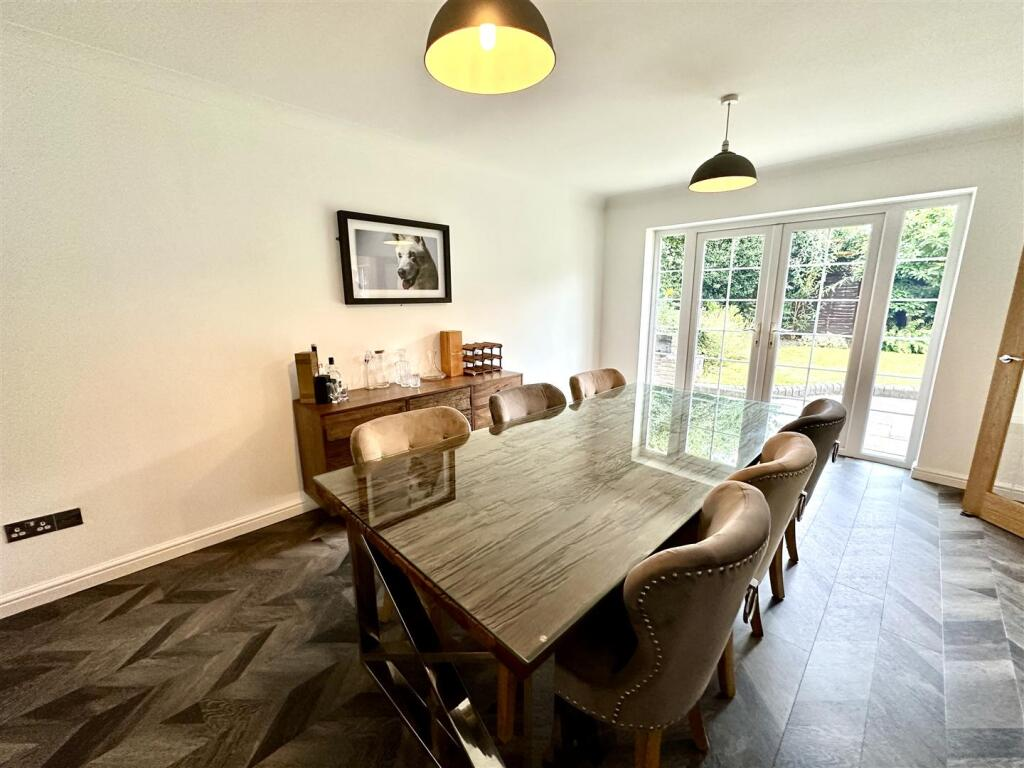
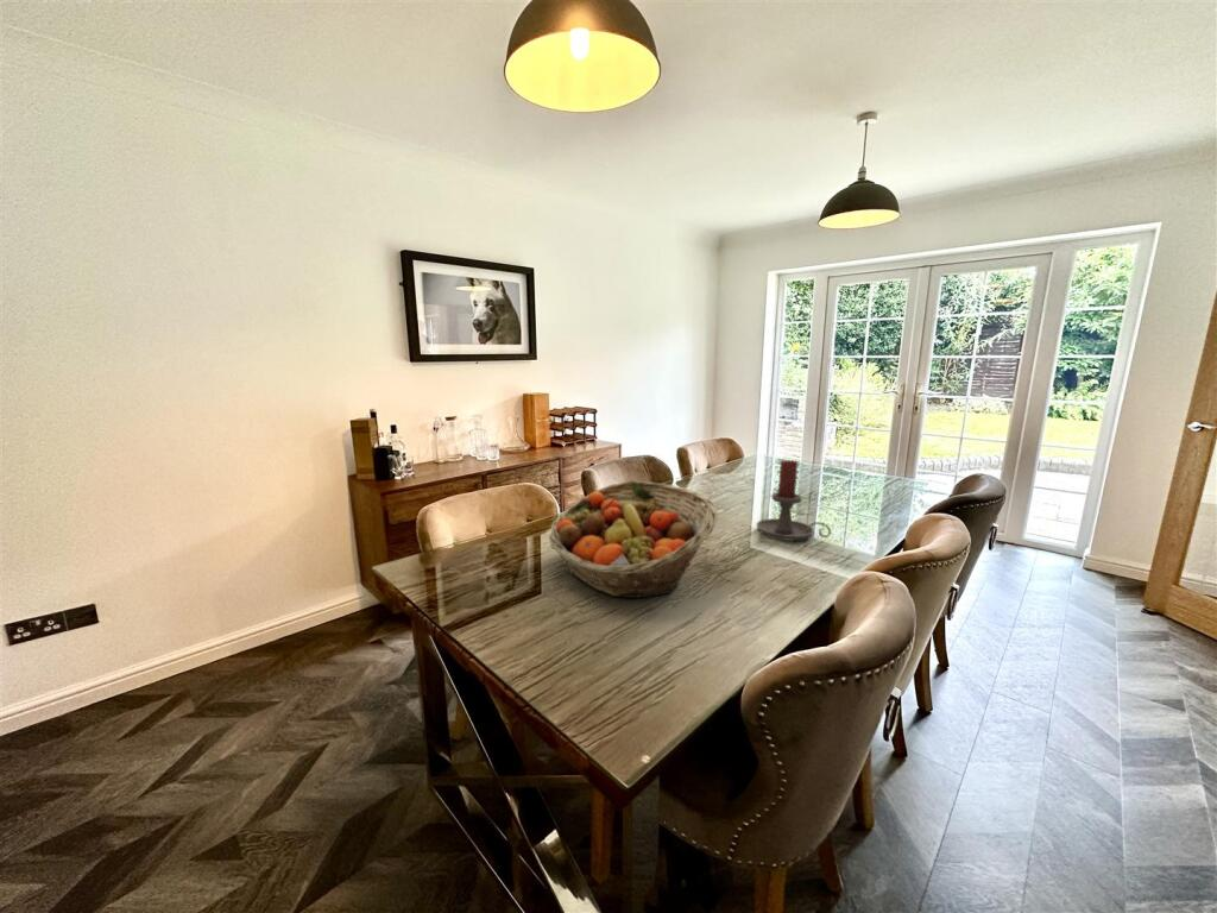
+ candle holder (794, 497)
+ fruit basket (629, 533)
